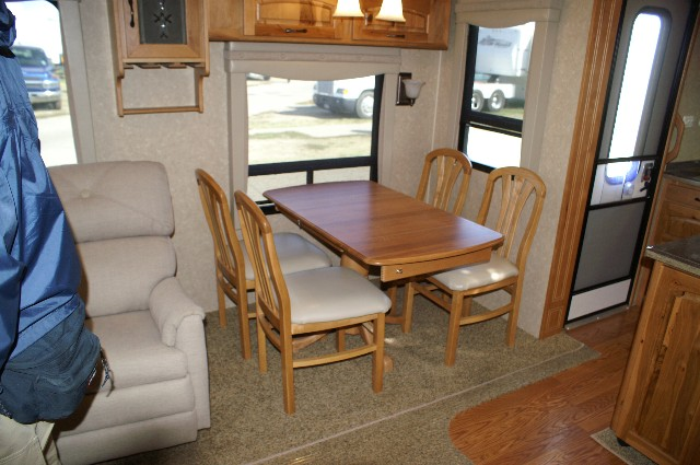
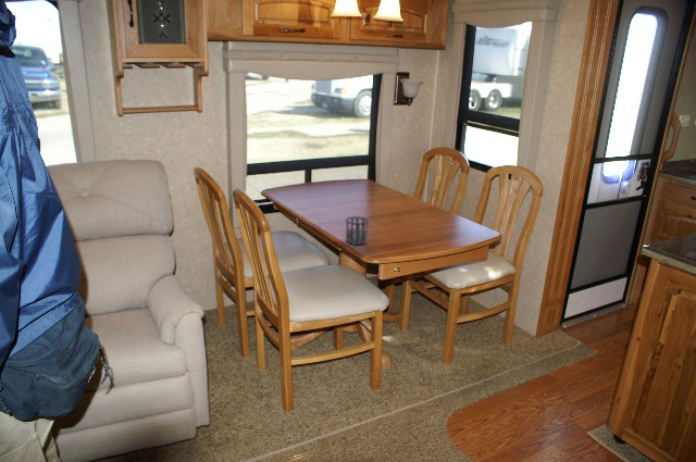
+ cup (357, 230)
